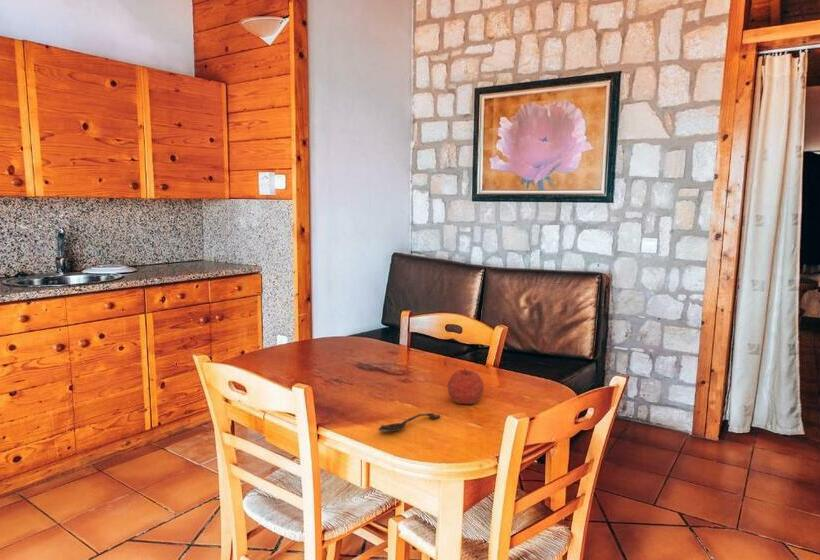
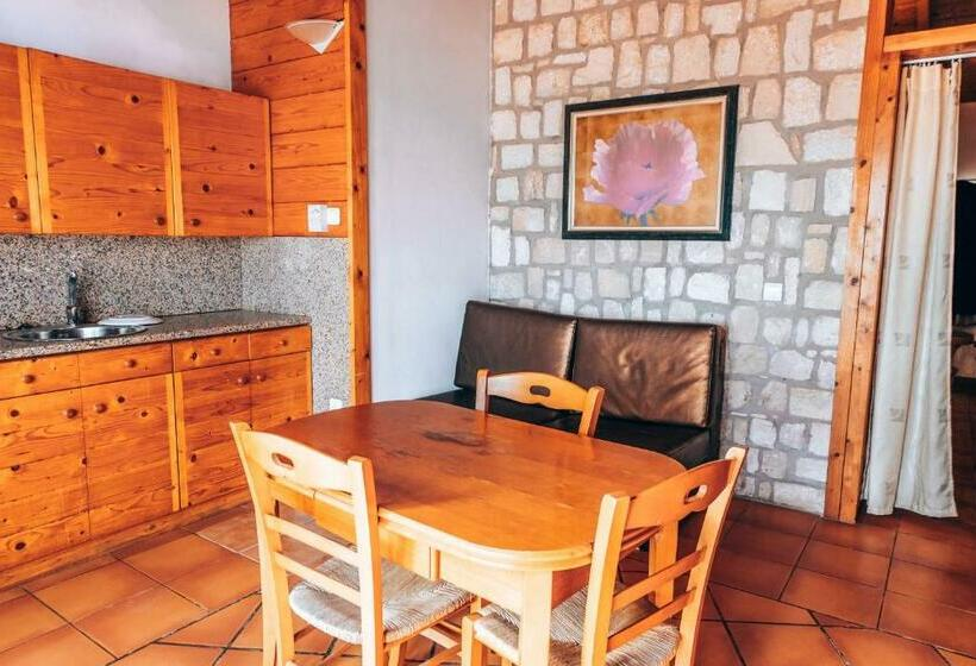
- spoon (410, 420)
- fruit (464, 384)
